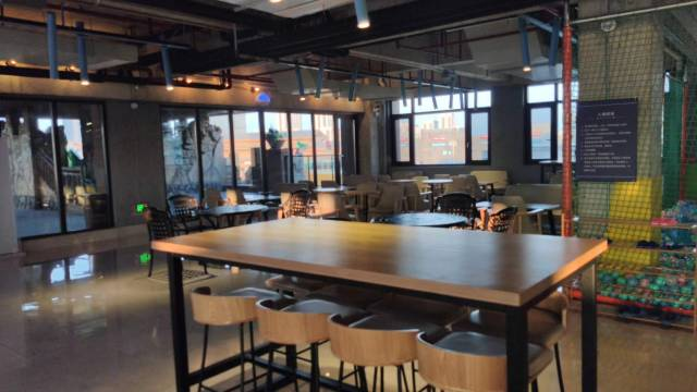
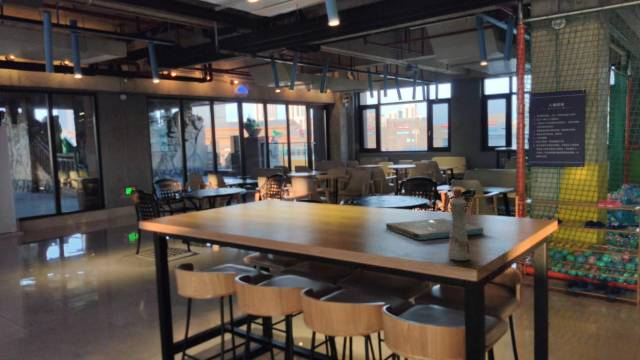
+ board game (432, 226)
+ bottle (458, 223)
